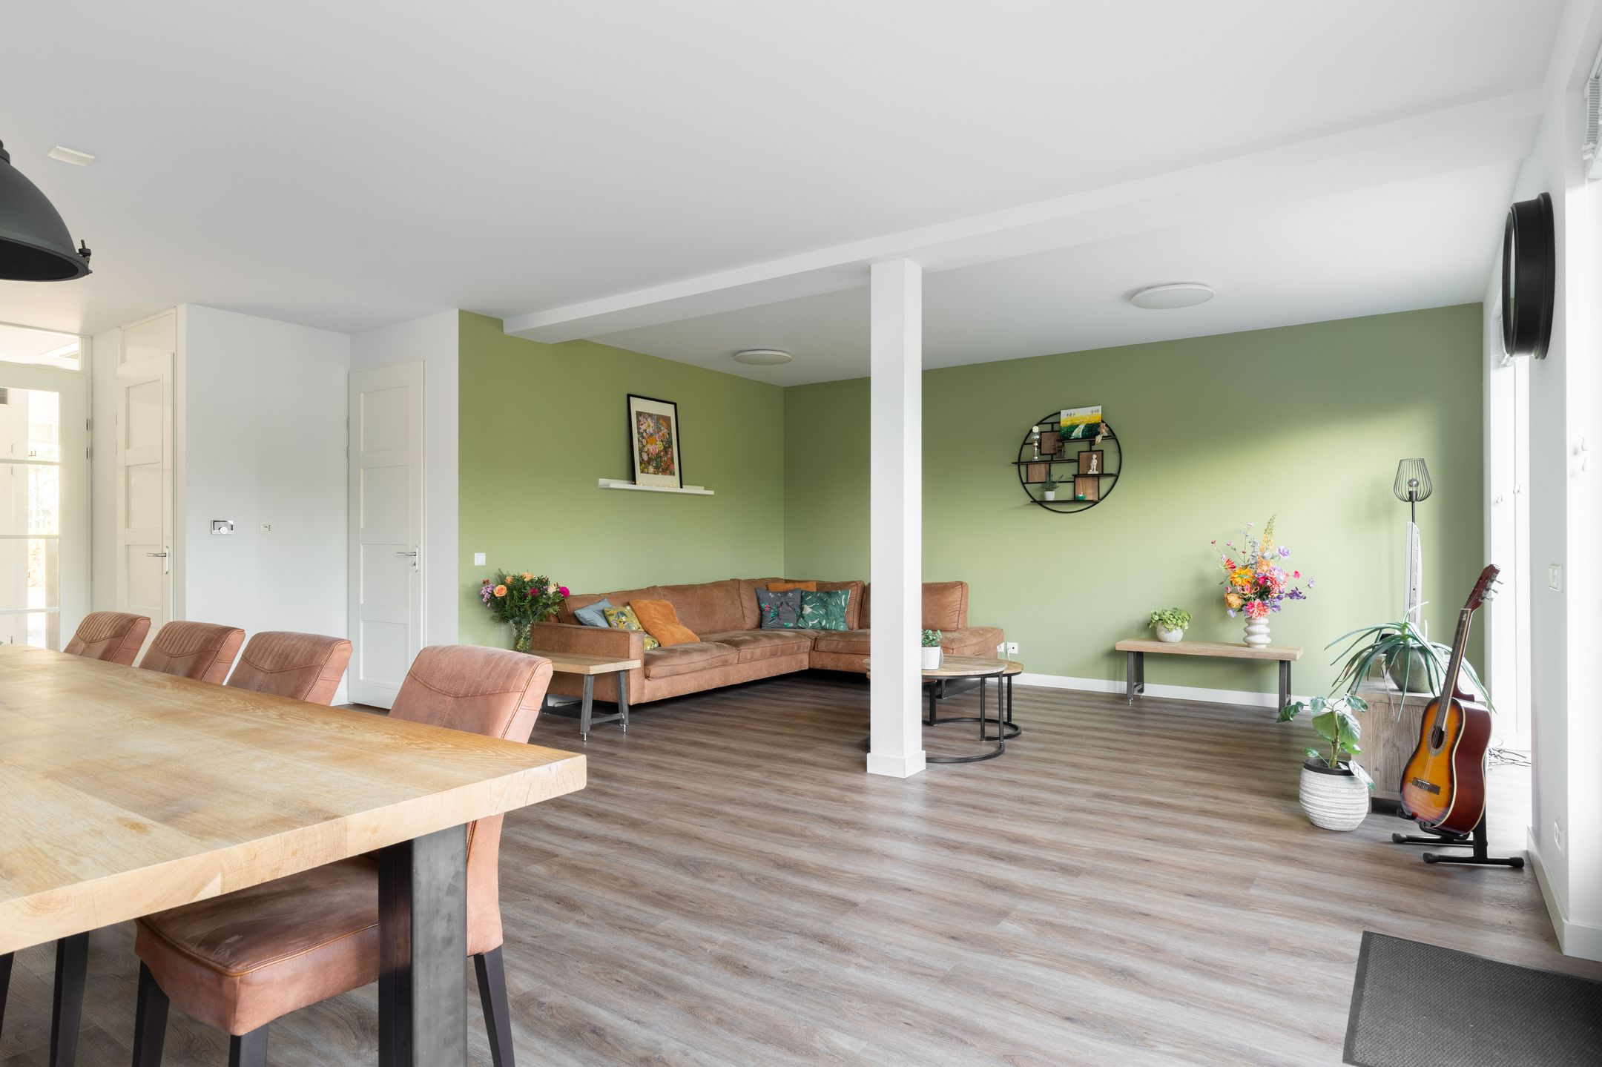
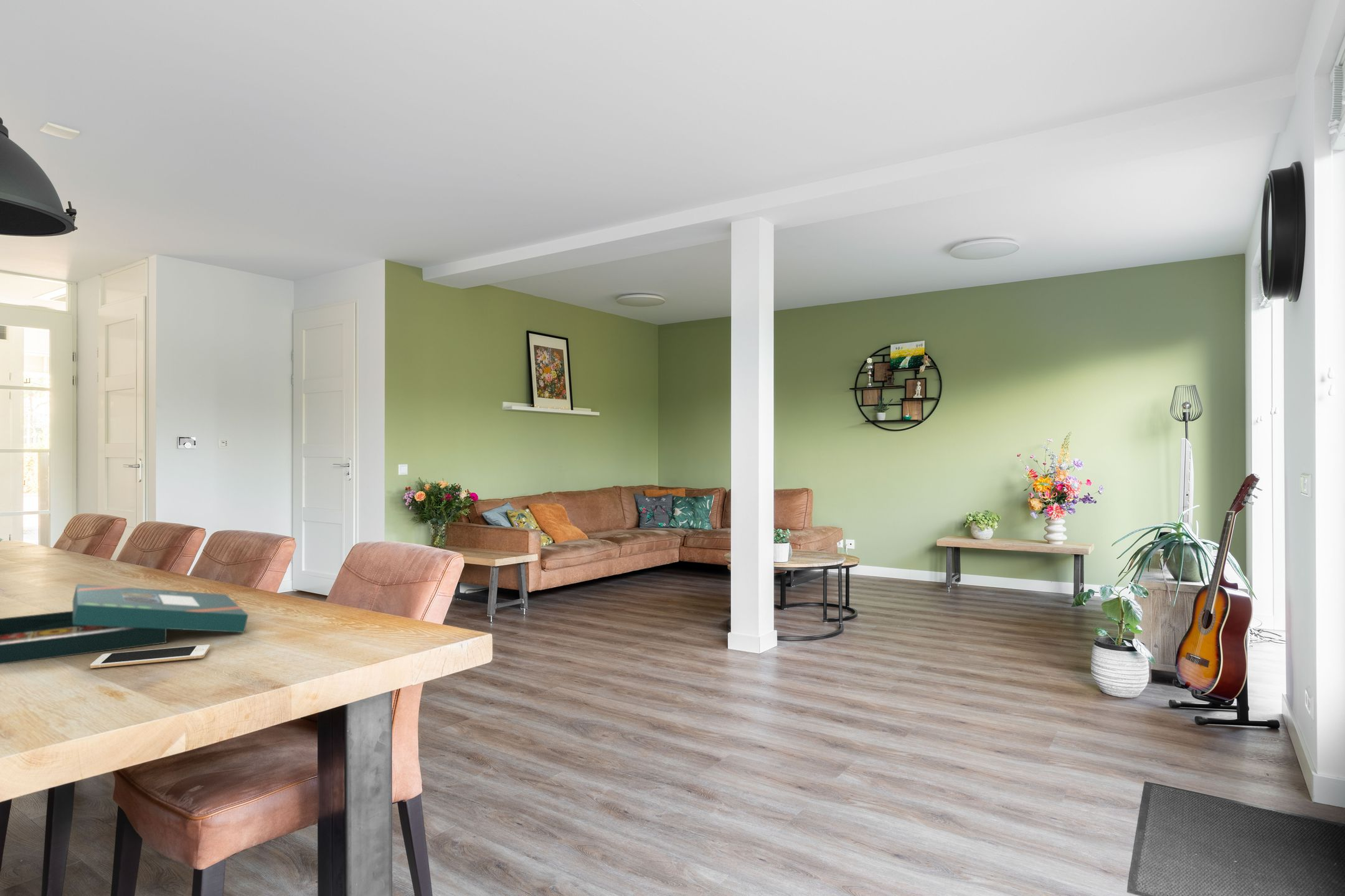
+ board game (120, 612)
+ cell phone (153, 656)
